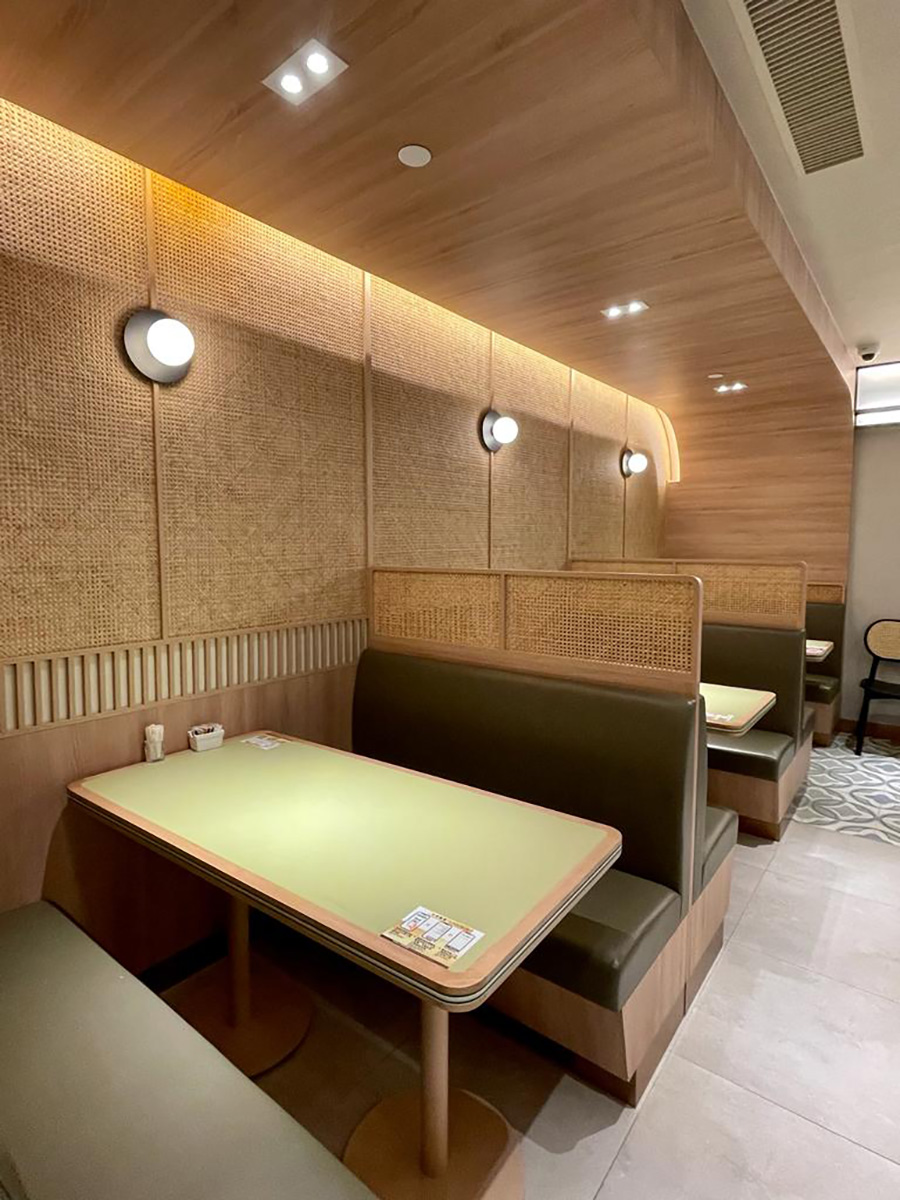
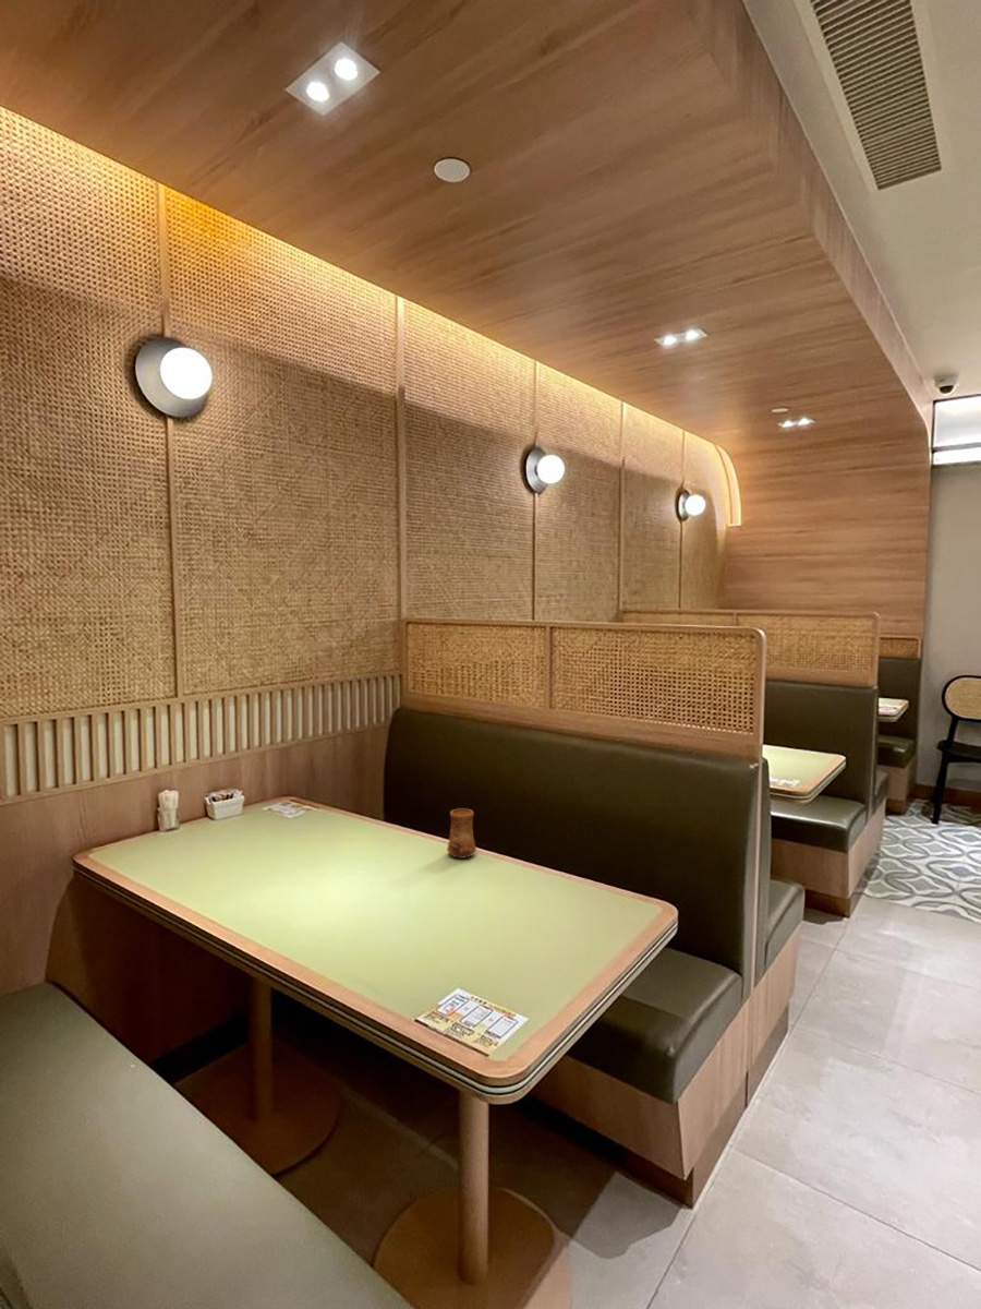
+ cup (461, 832)
